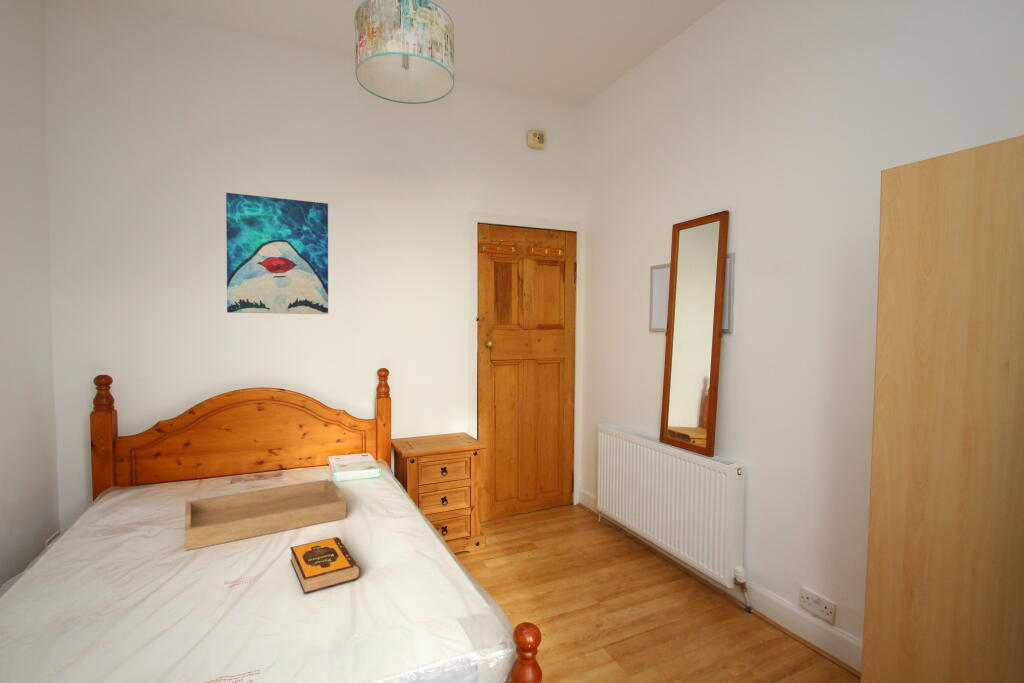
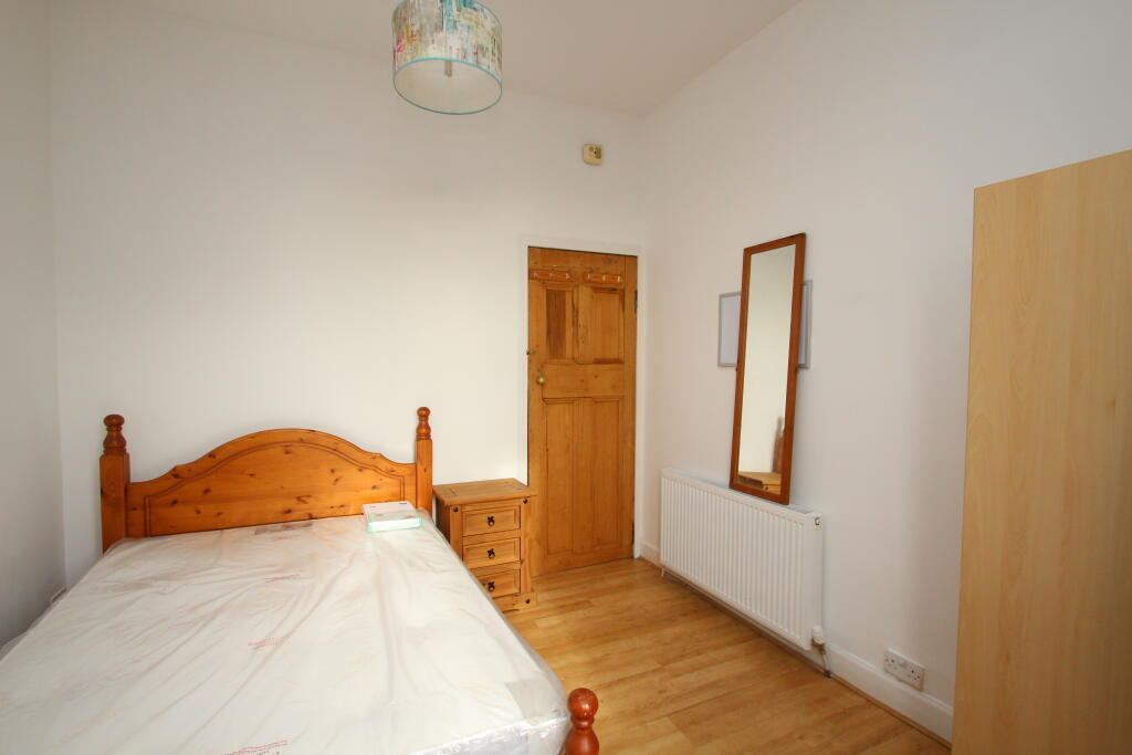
- wall art (279, 256)
- serving tray (266, 507)
- hardback book (324, 562)
